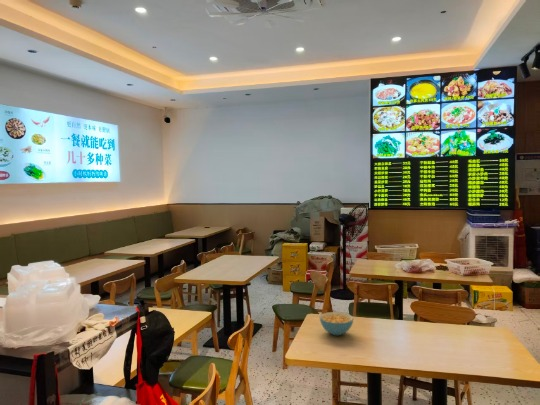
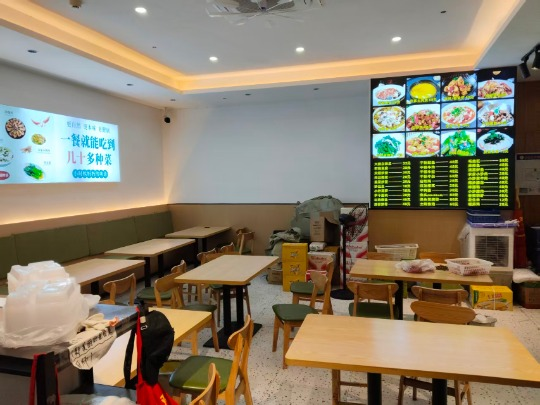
- cereal bowl (336, 325)
